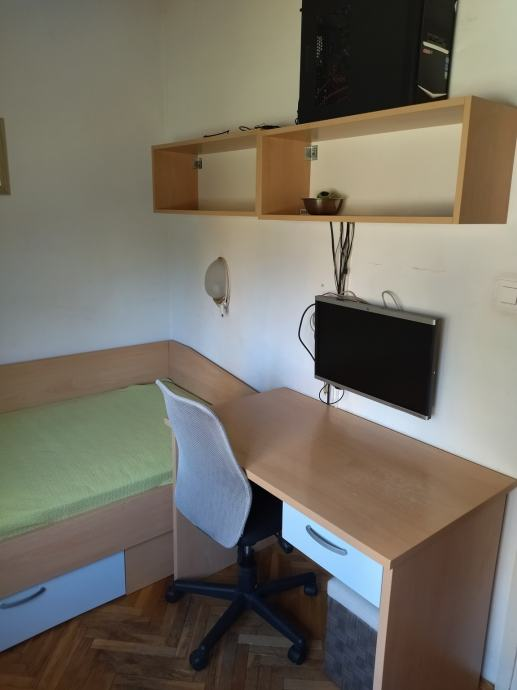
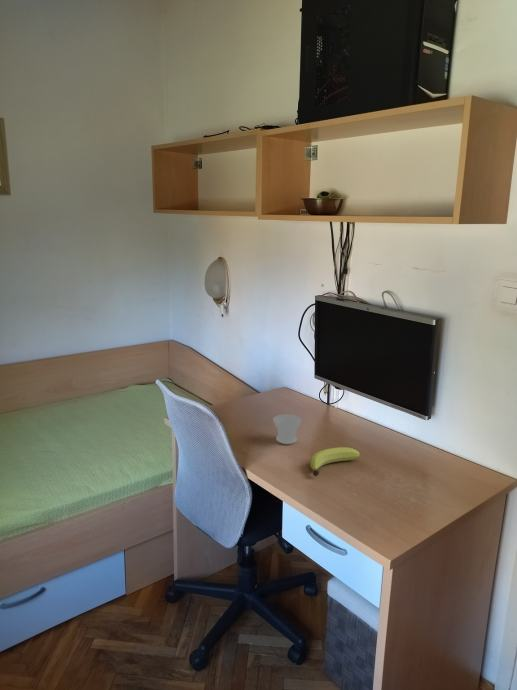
+ fruit (334, 459)
+ cup (286, 429)
